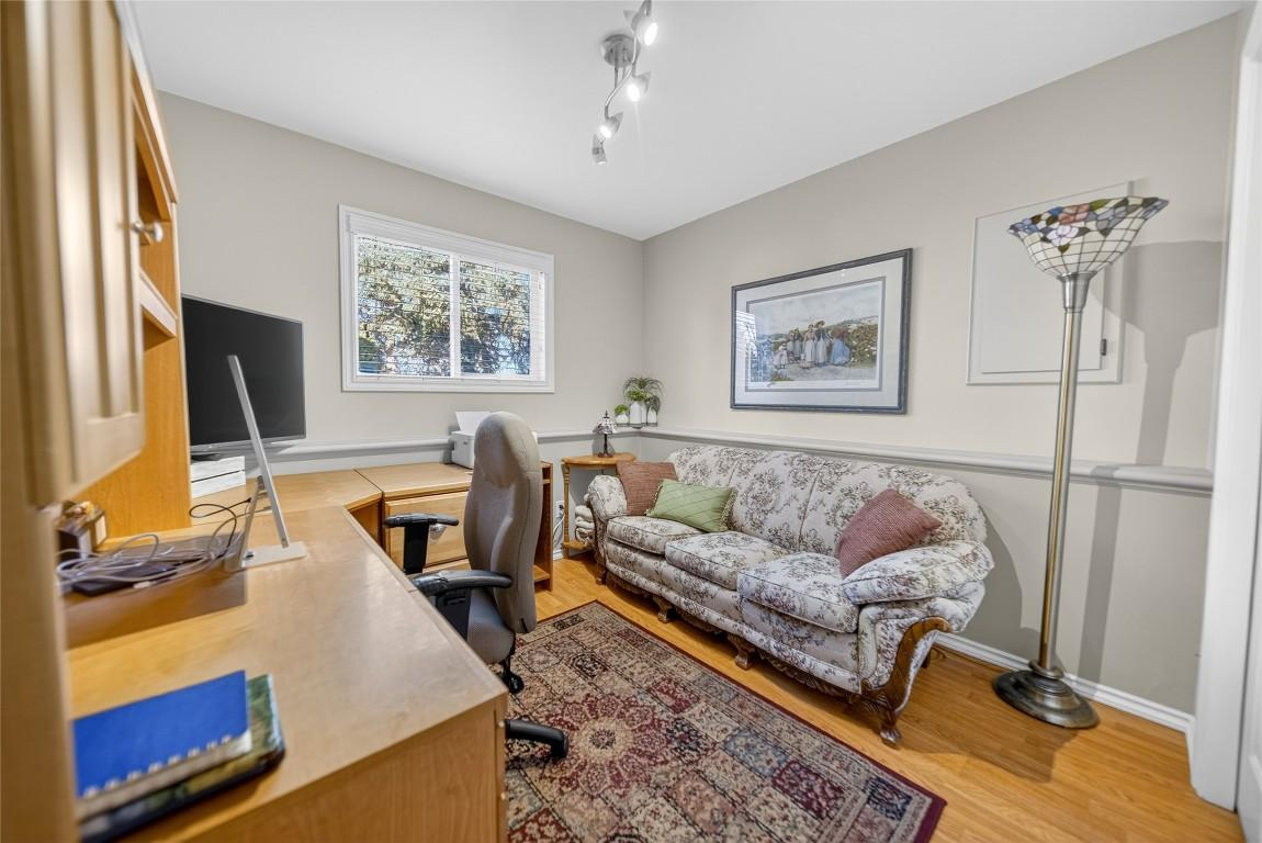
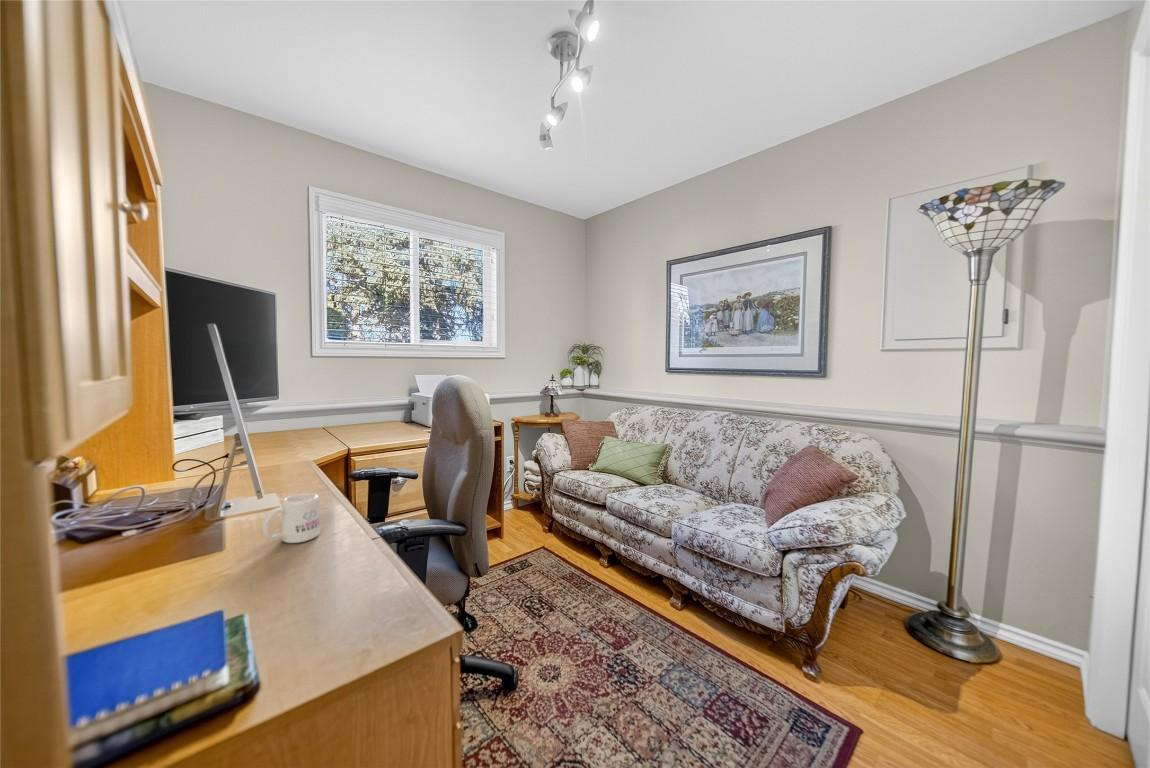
+ mug (291, 520)
